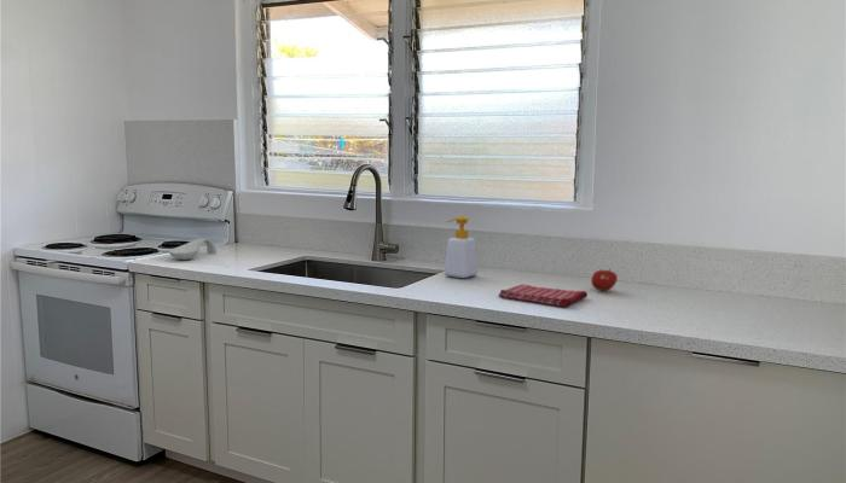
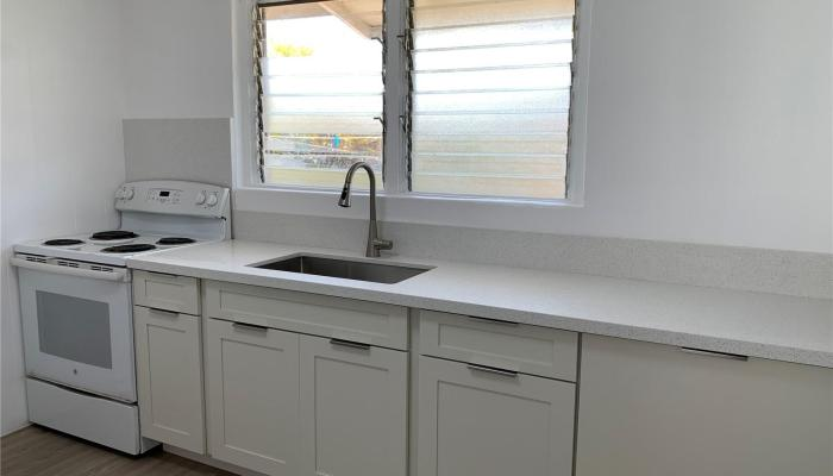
- soap bottle (458, 246)
- fruit (603, 279)
- spoon rest (193, 248)
- dish towel (543, 293)
